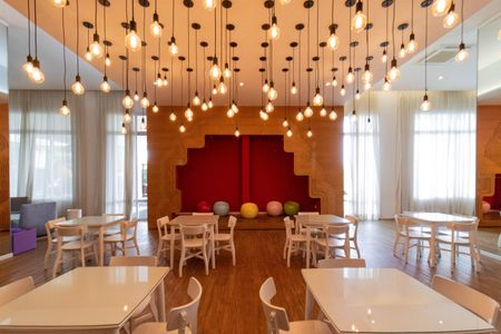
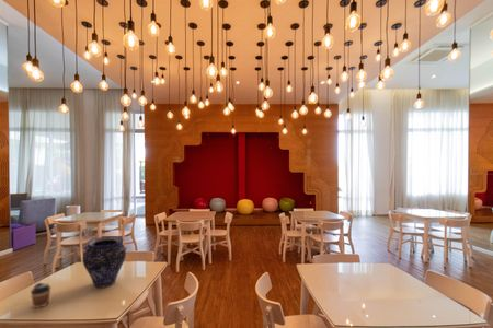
+ coffee cup (41, 294)
+ vase (105, 261)
